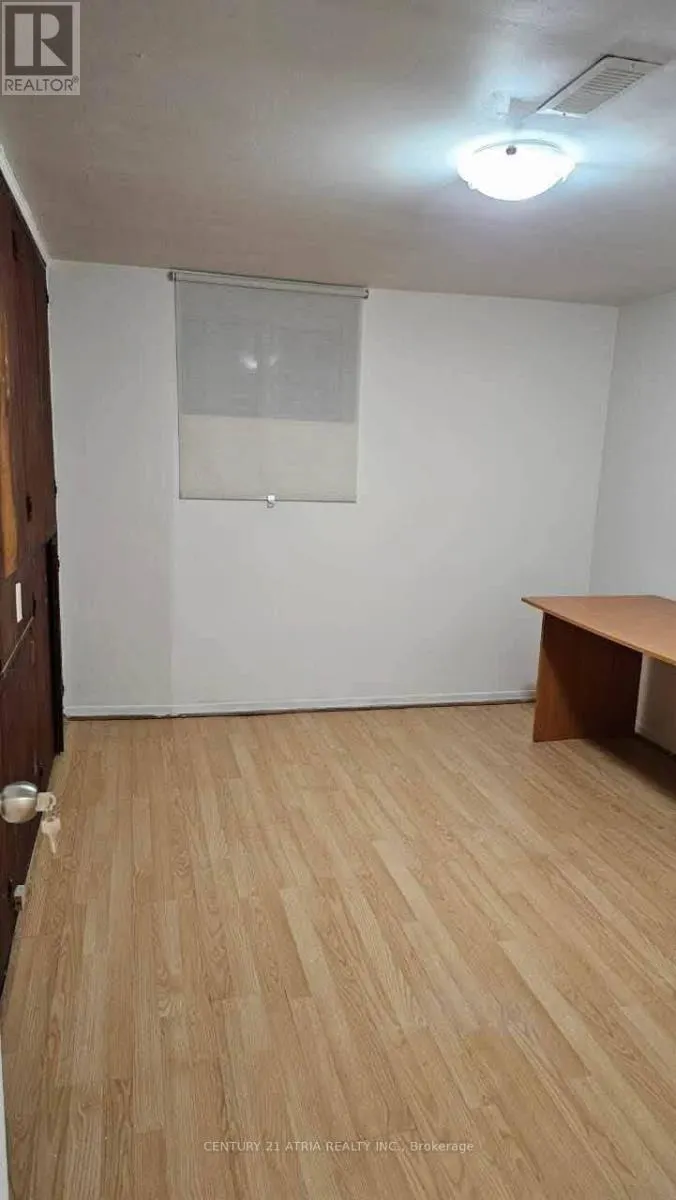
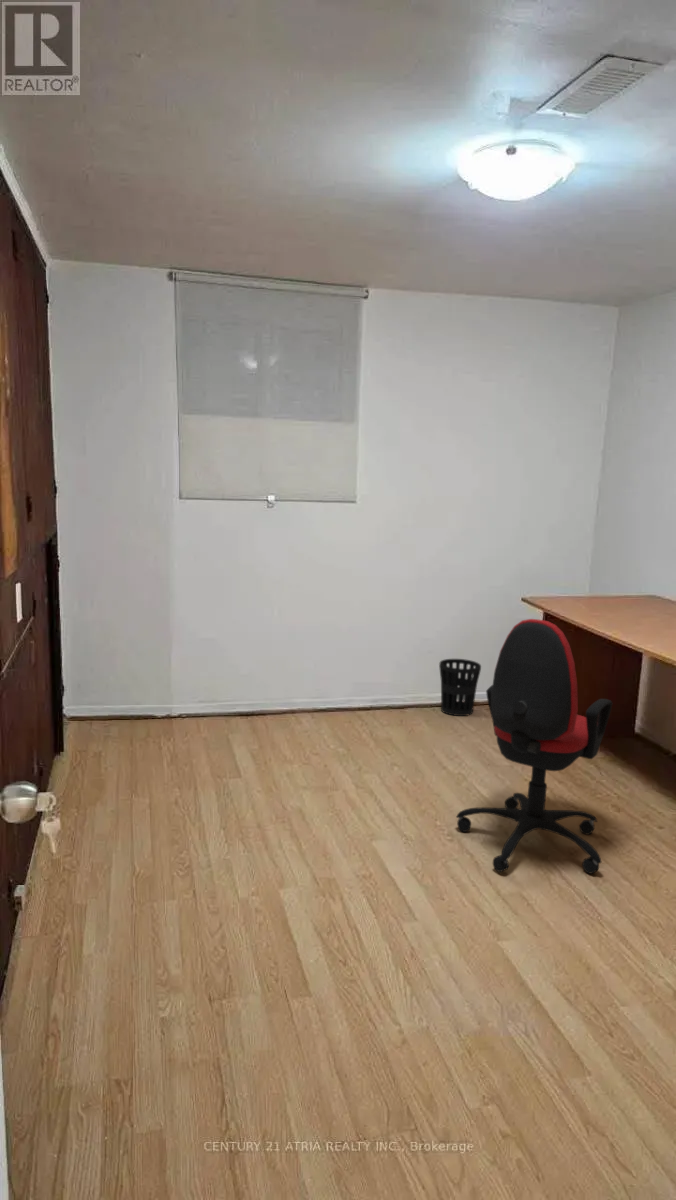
+ wastebasket (458, 687)
+ office chair (539, 733)
